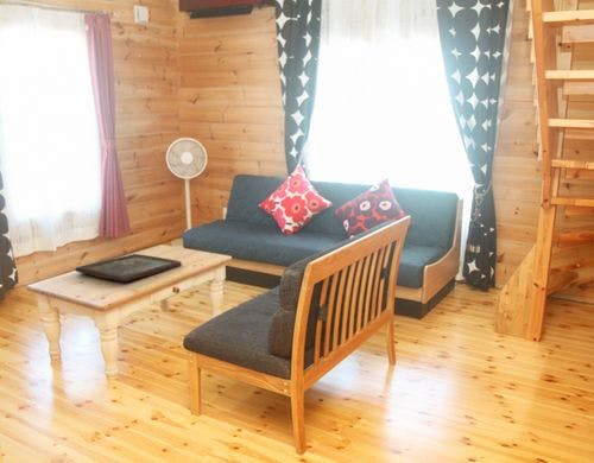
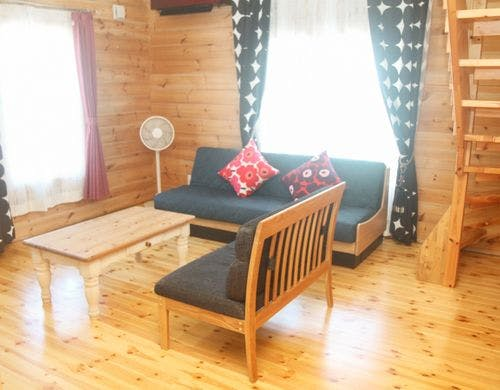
- board game (129, 266)
